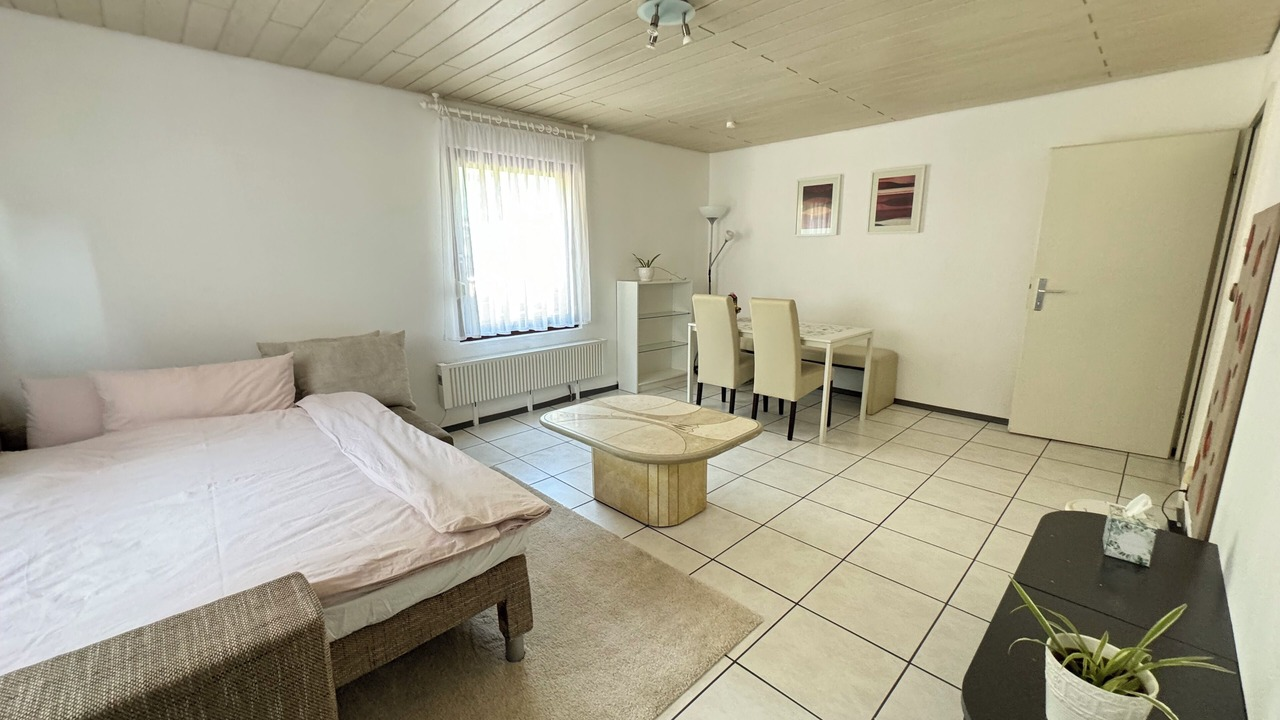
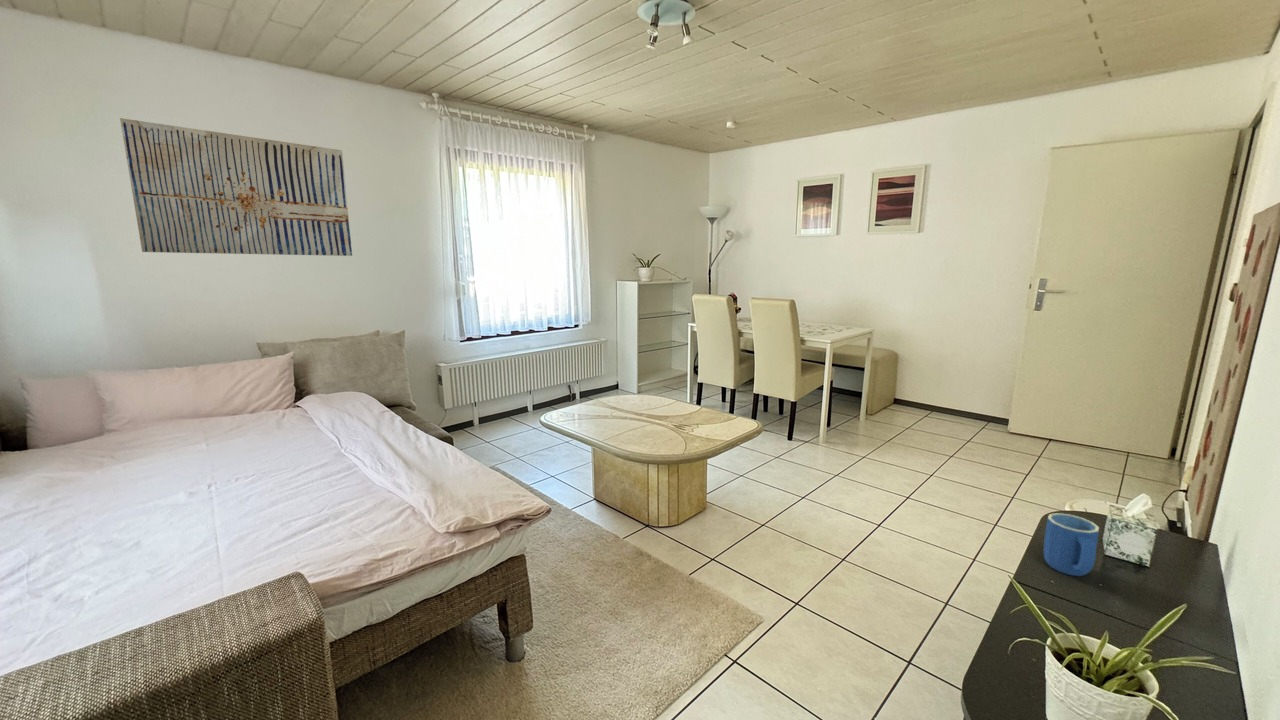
+ wall art (251, 196)
+ mug (1072, 547)
